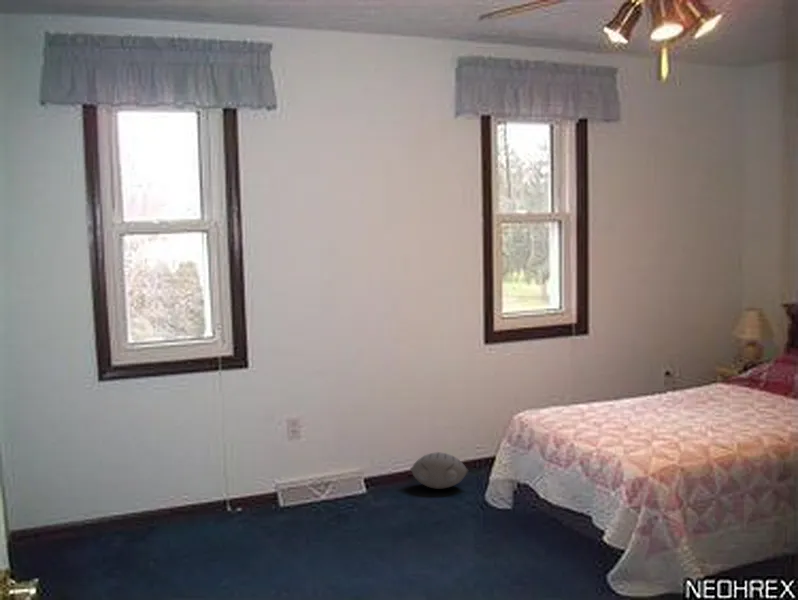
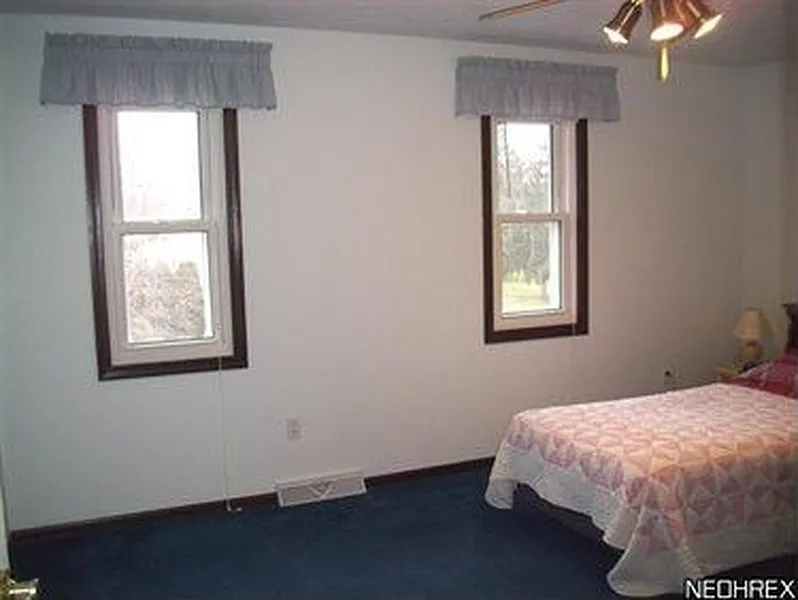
- plush toy (439, 470)
